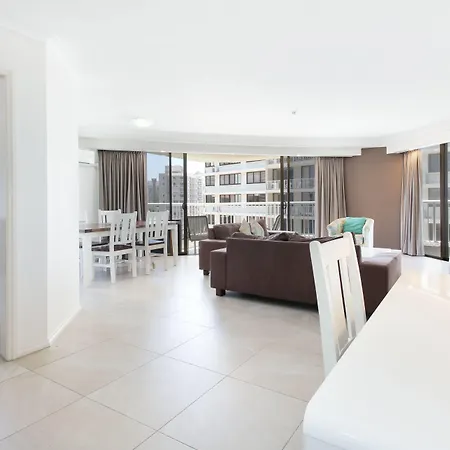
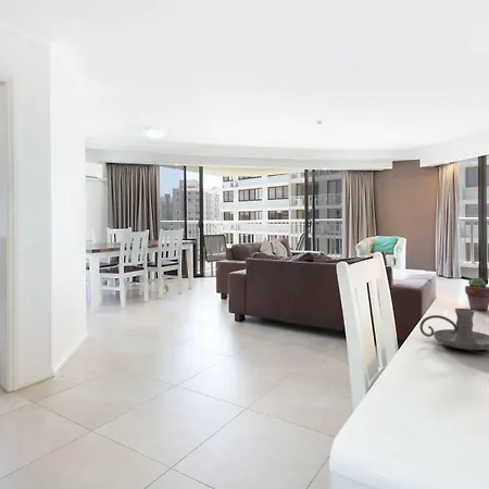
+ candle holder (456, 327)
+ potted succulent (478, 293)
